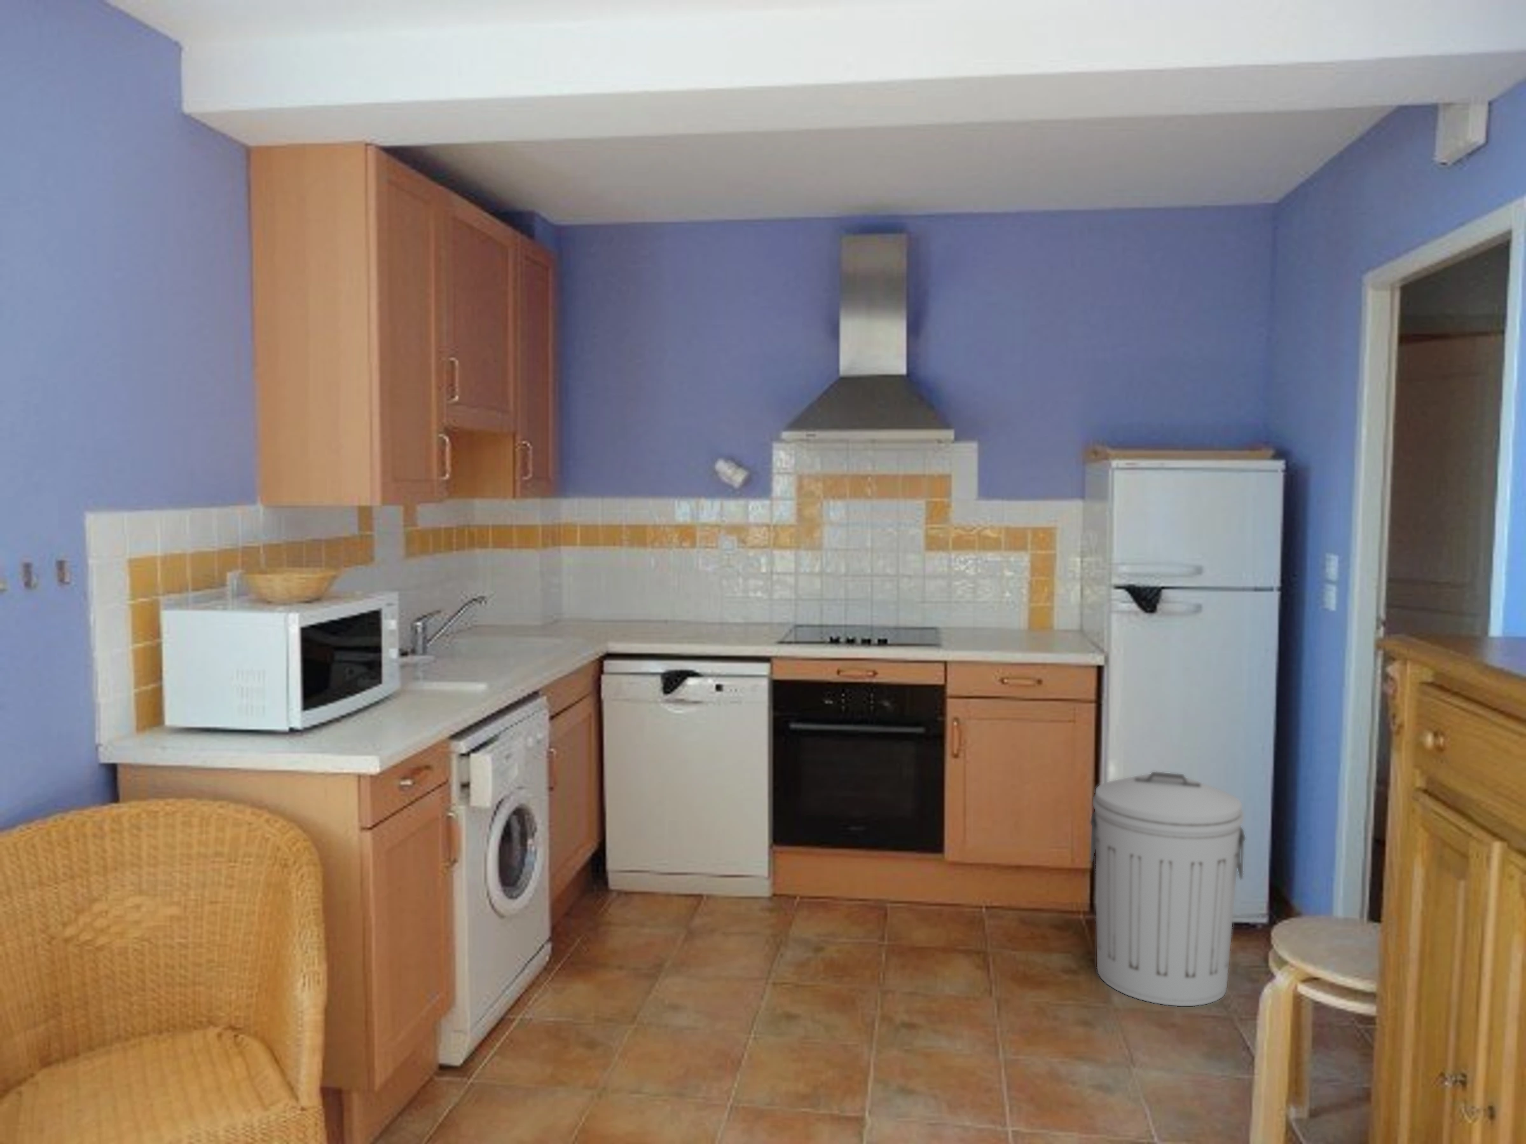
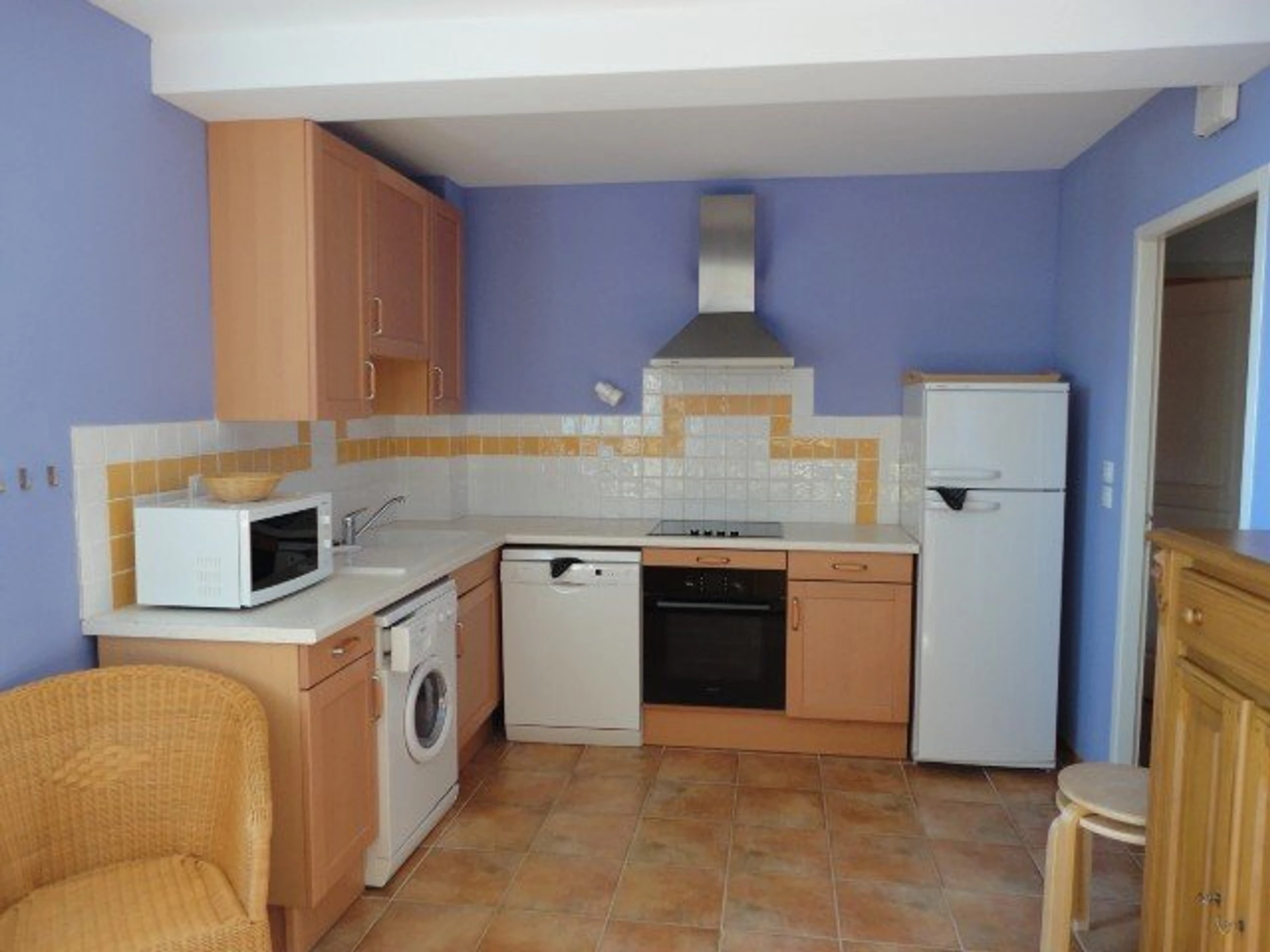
- trash can (1164, 876)
